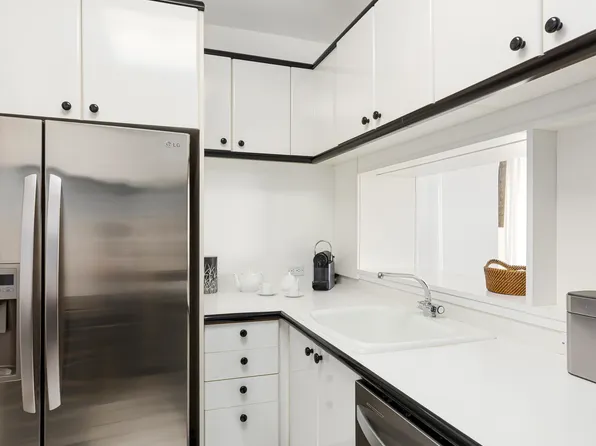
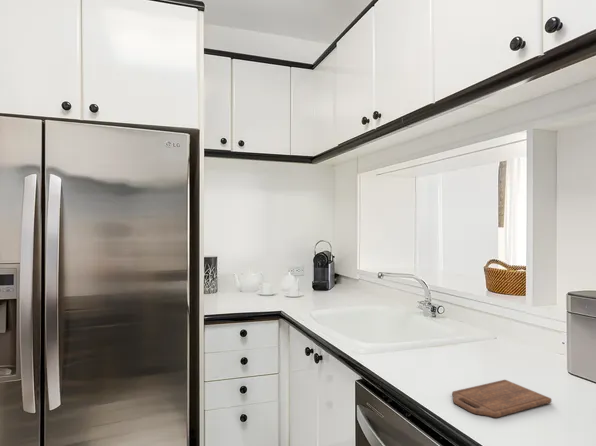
+ cutting board (496, 397)
